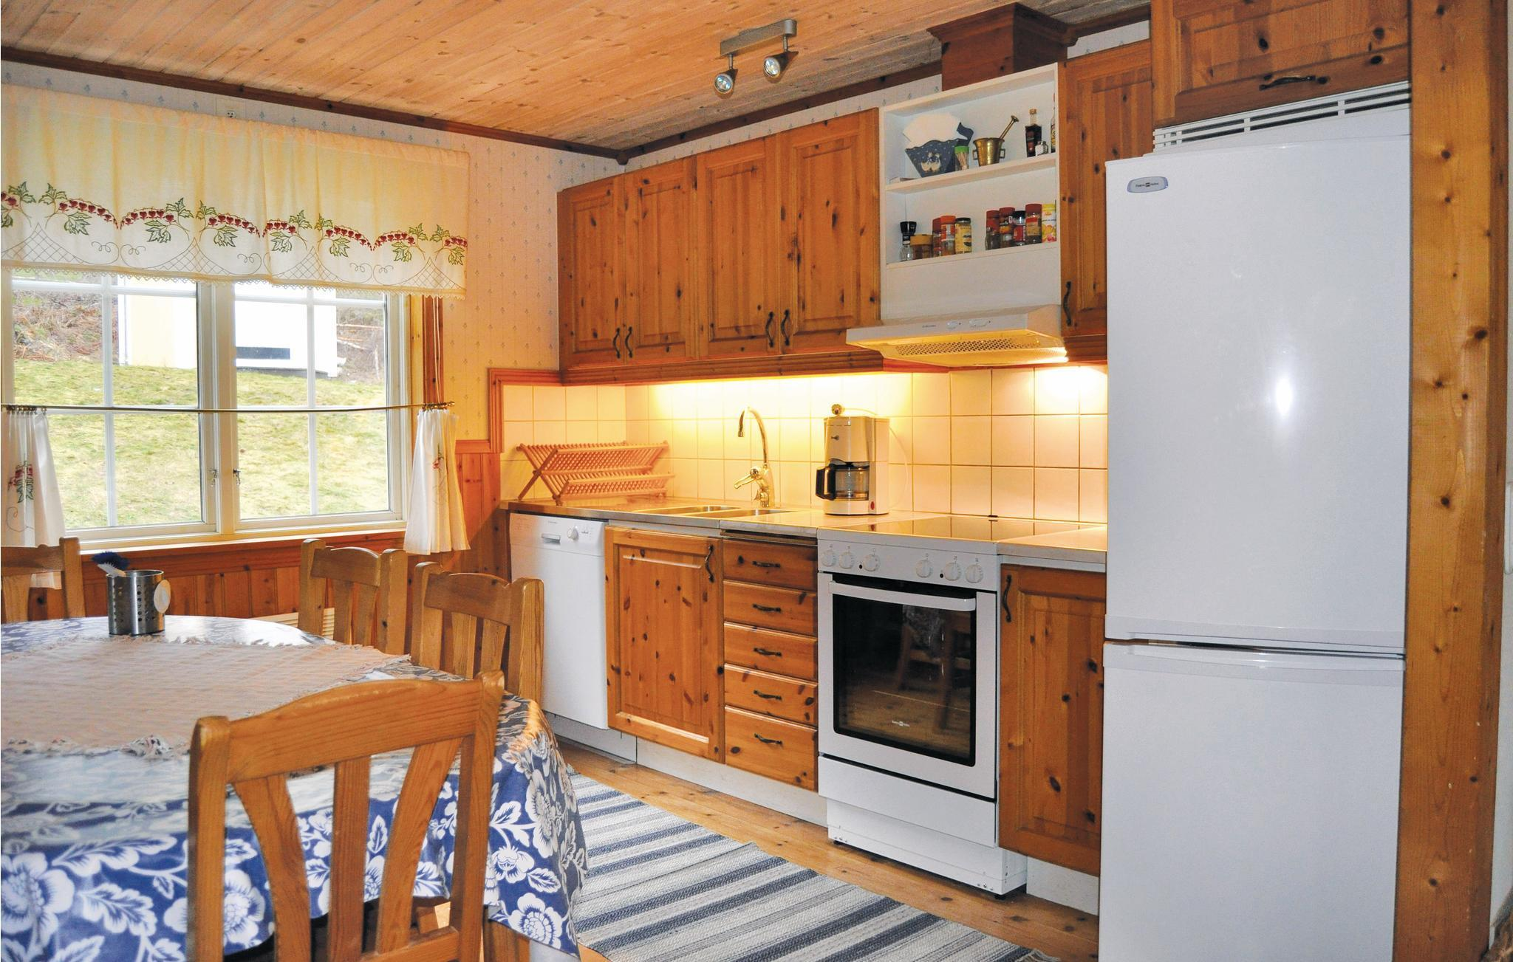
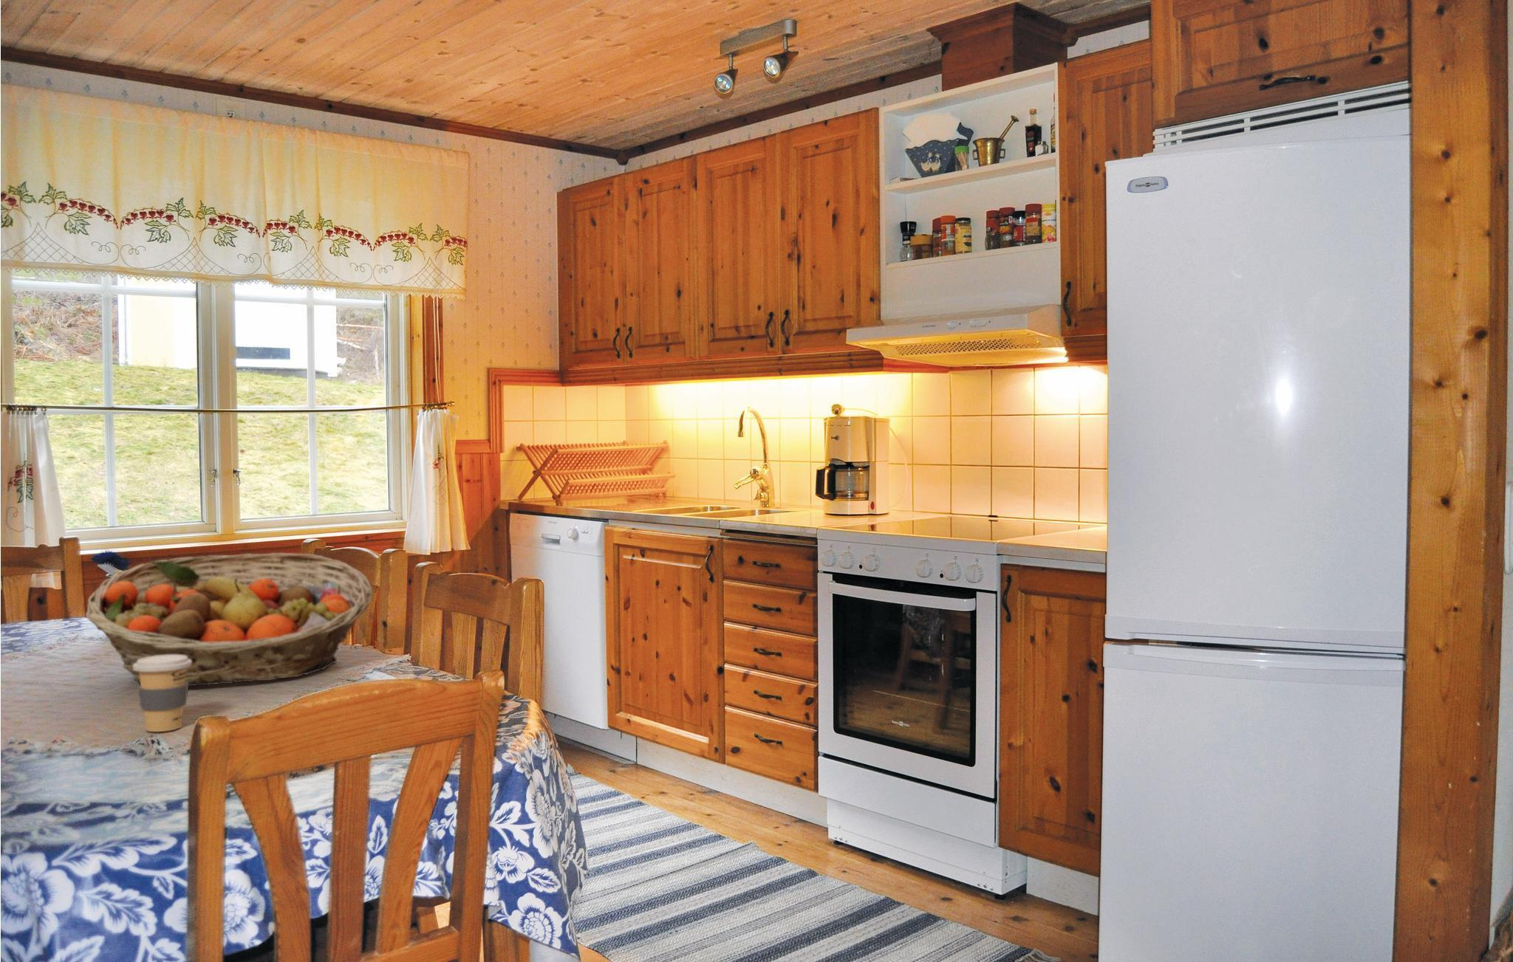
+ coffee cup (162, 693)
+ fruit basket (236, 615)
